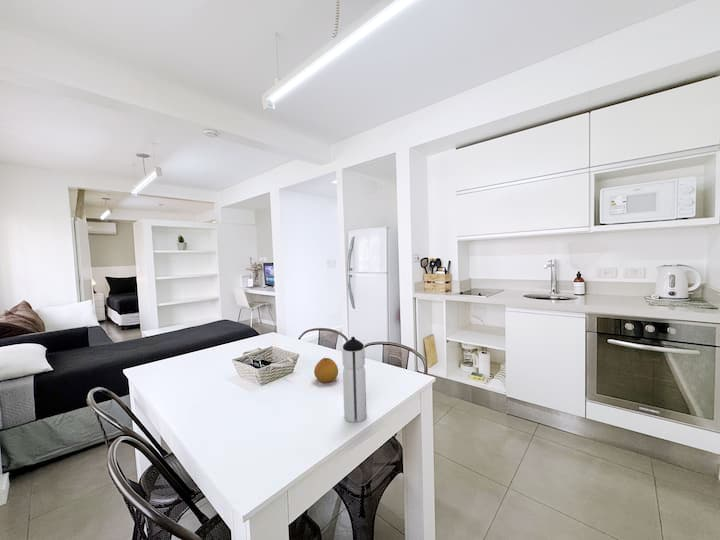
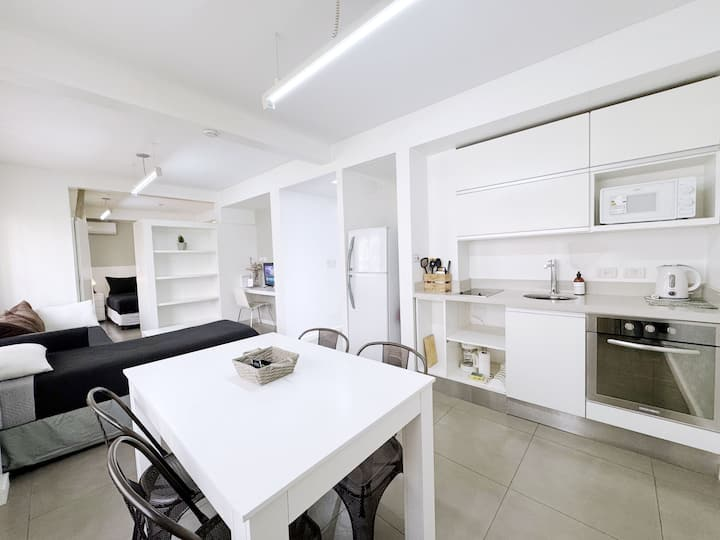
- fruit (326, 369)
- water bottle (354, 376)
